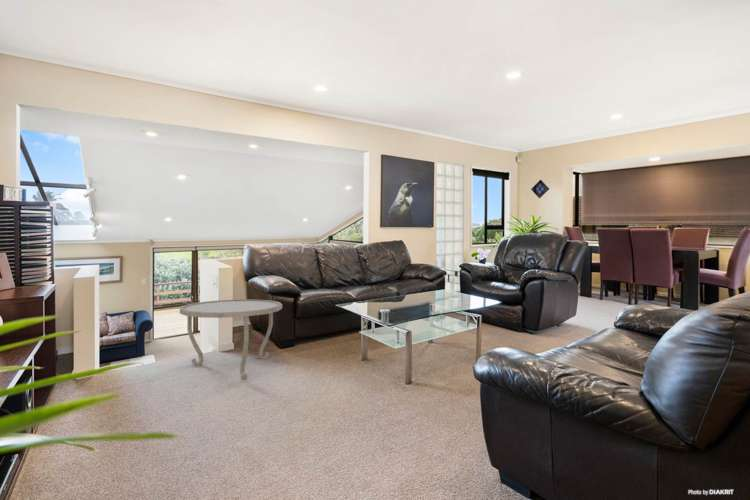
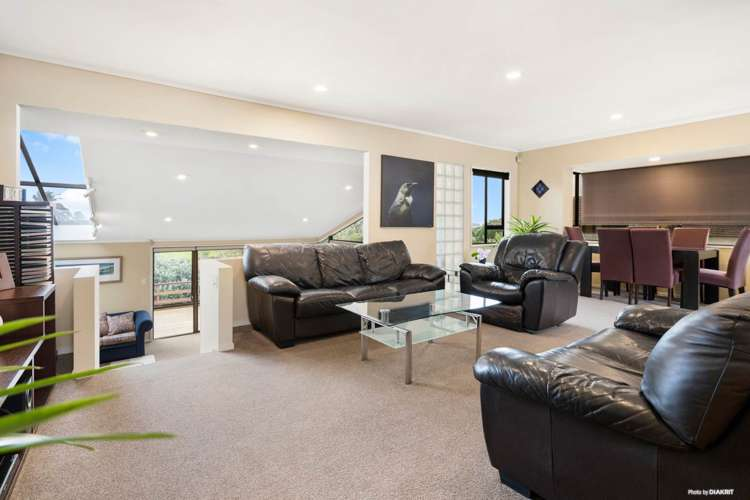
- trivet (244, 336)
